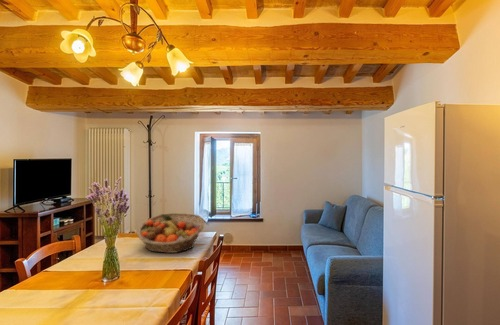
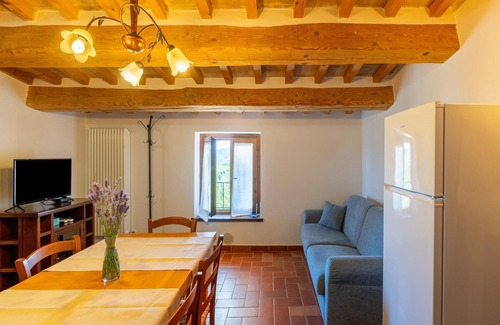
- fruit basket (171, 231)
